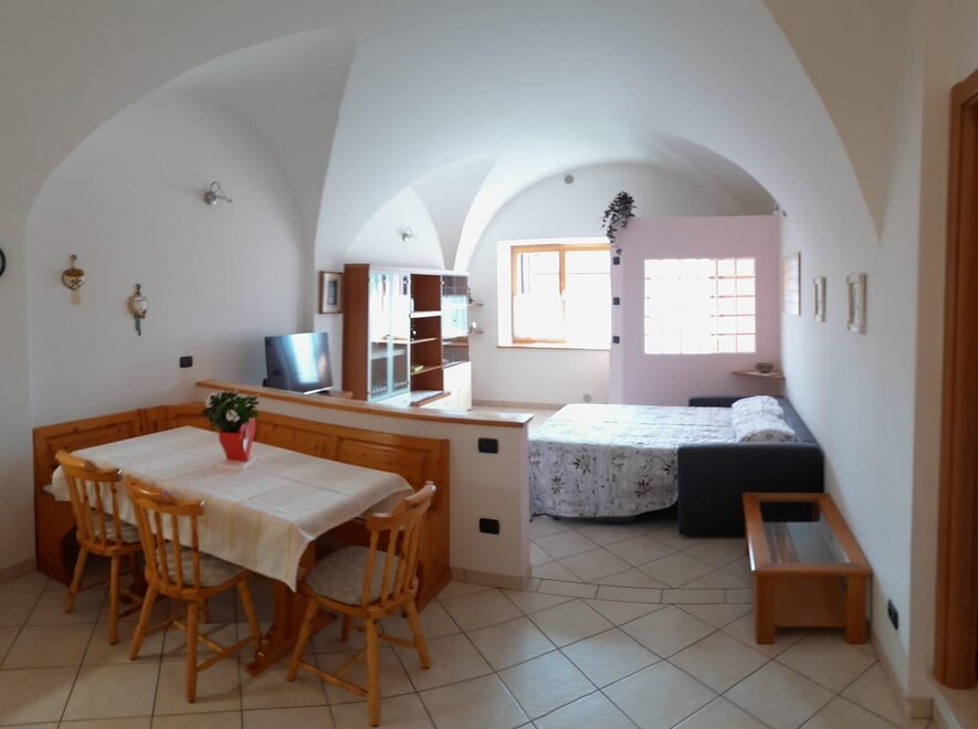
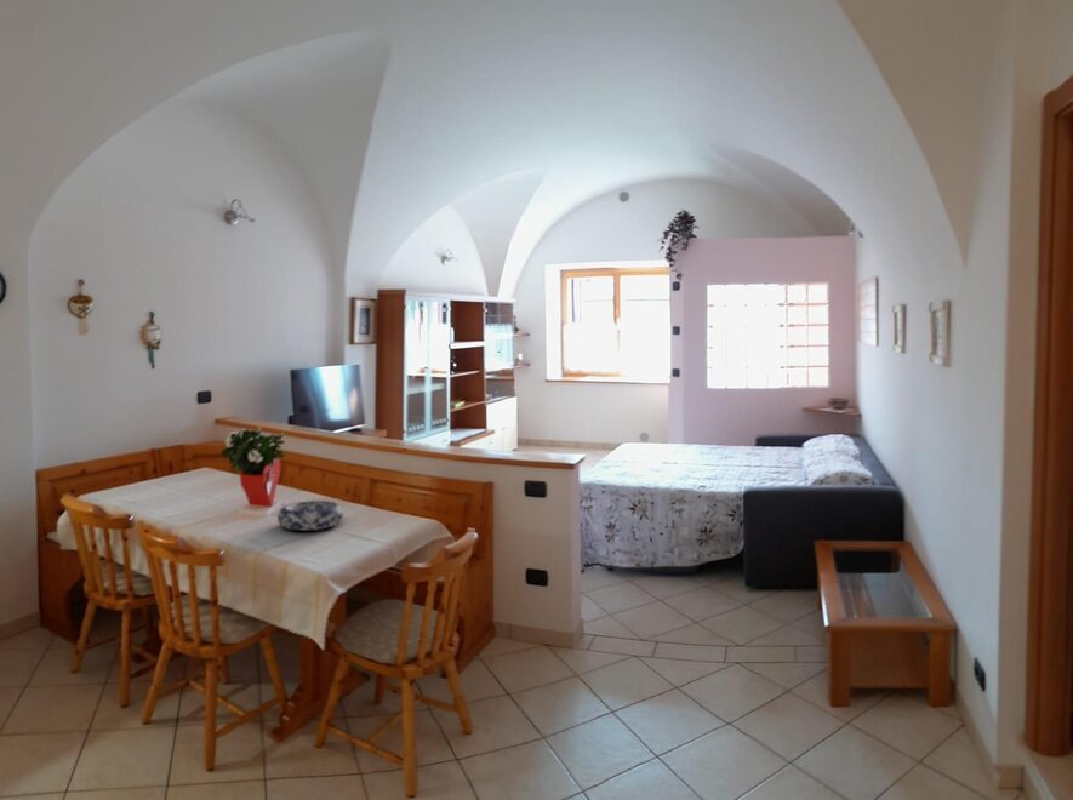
+ decorative bowl (310, 515)
